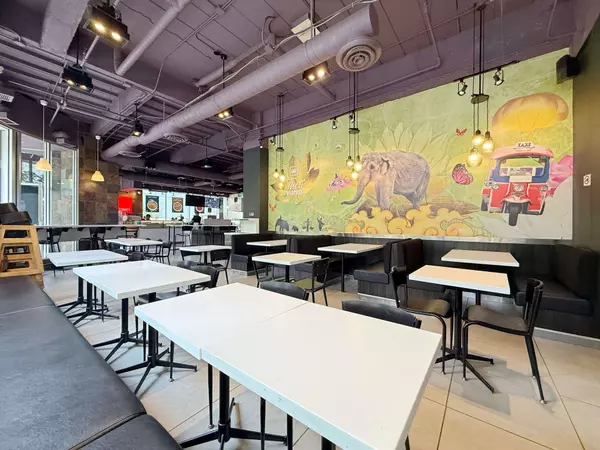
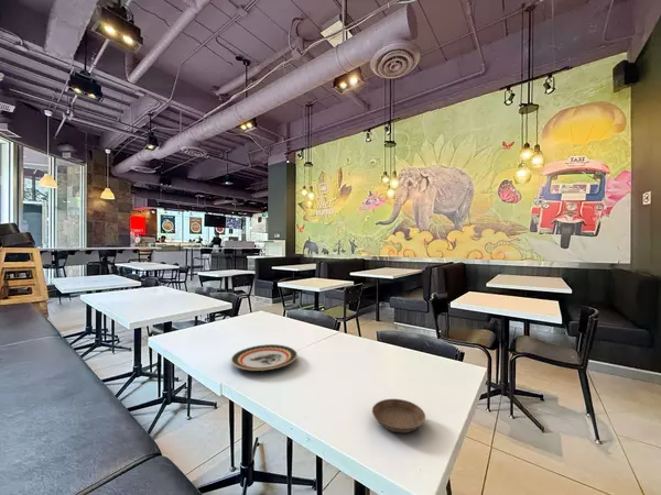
+ saucer (398, 416)
+ plate (264, 358)
